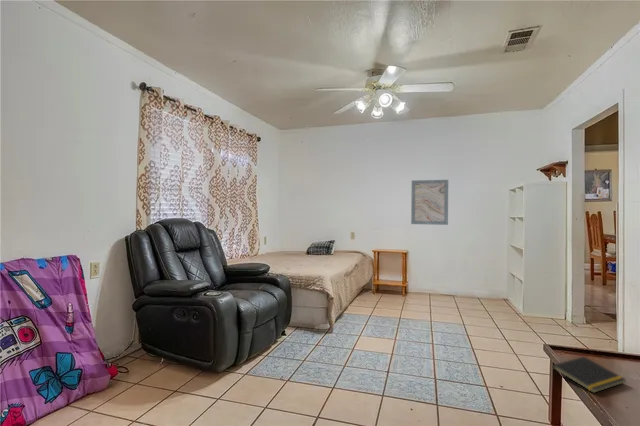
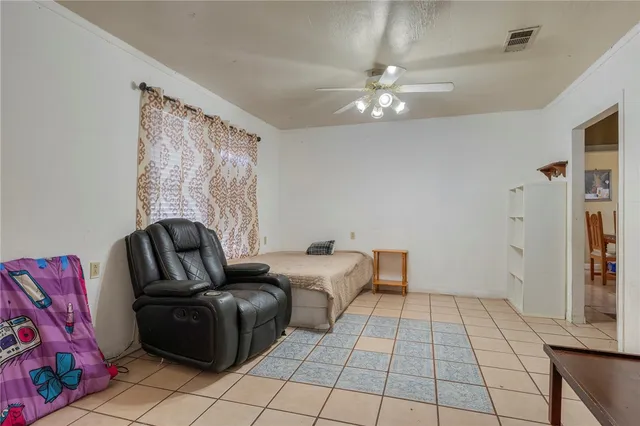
- notepad (588, 373)
- wall art (429, 202)
